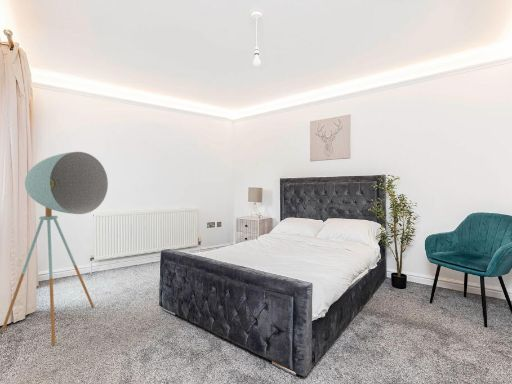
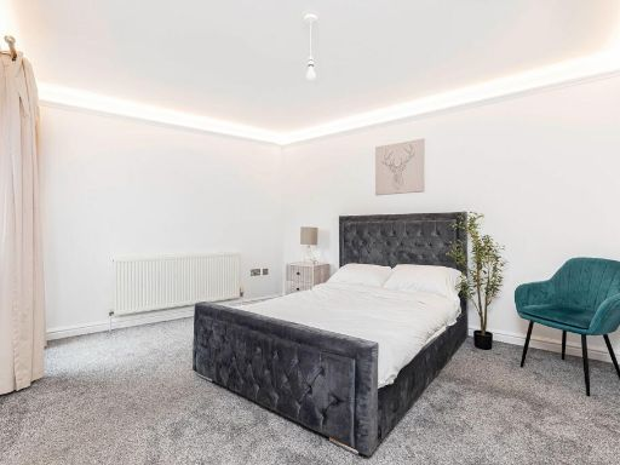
- floor lamp (62, 239)
